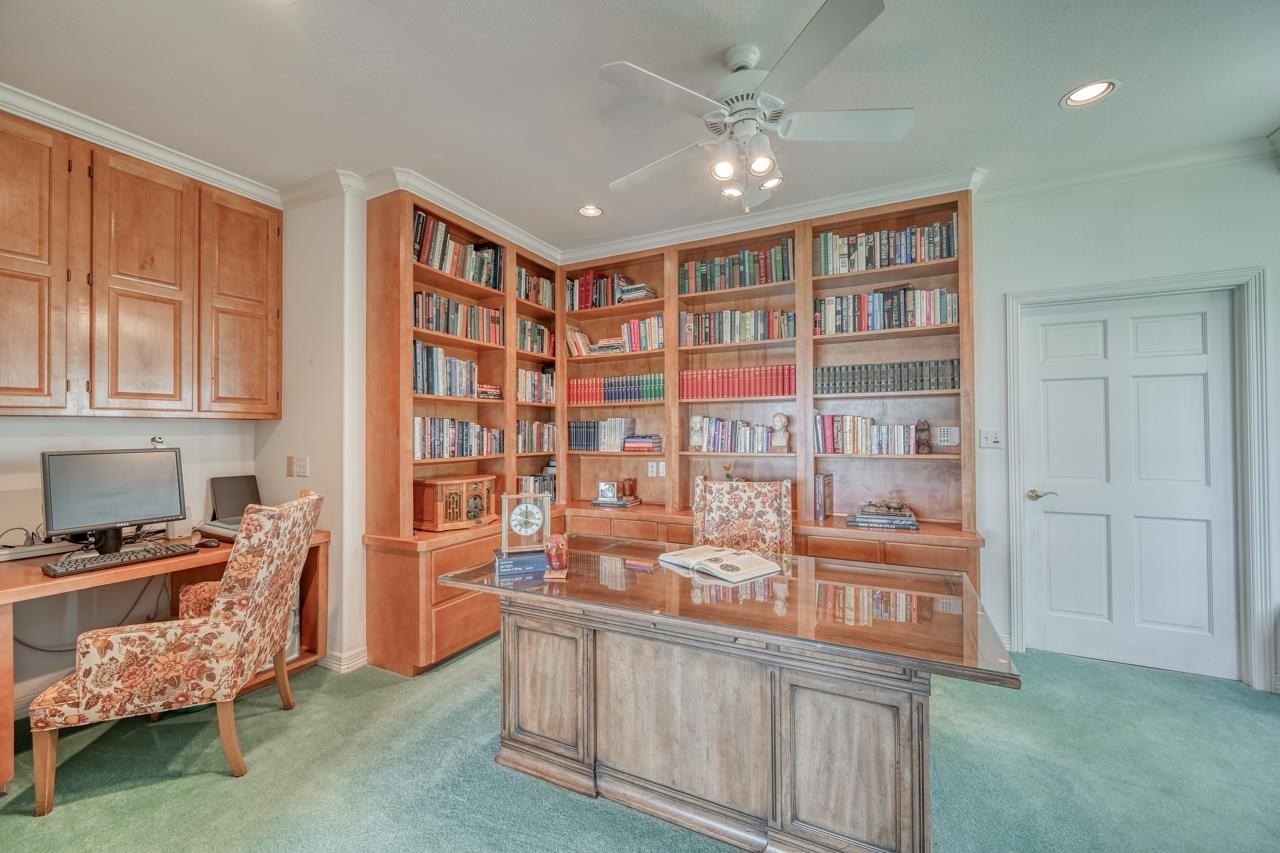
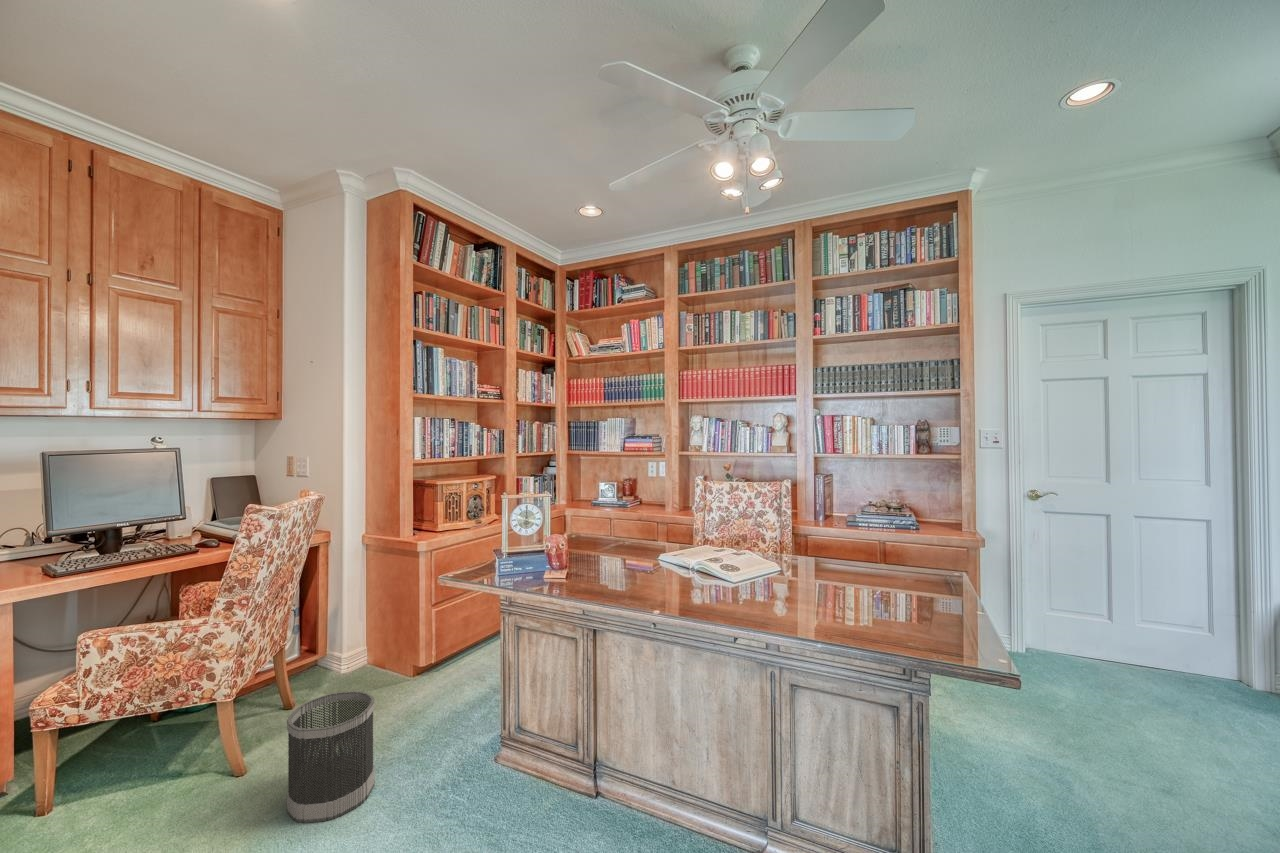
+ wastebasket (332, 752)
